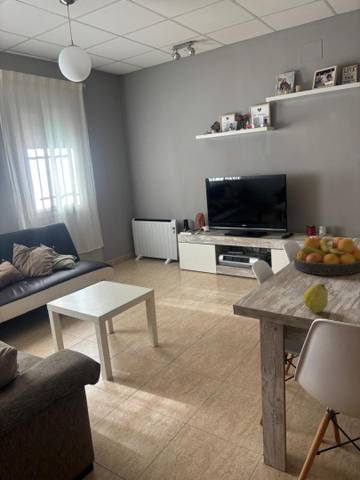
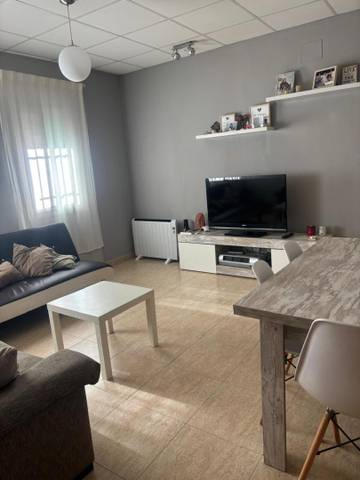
- fruit bowl (328, 251)
- fruit (315, 296)
